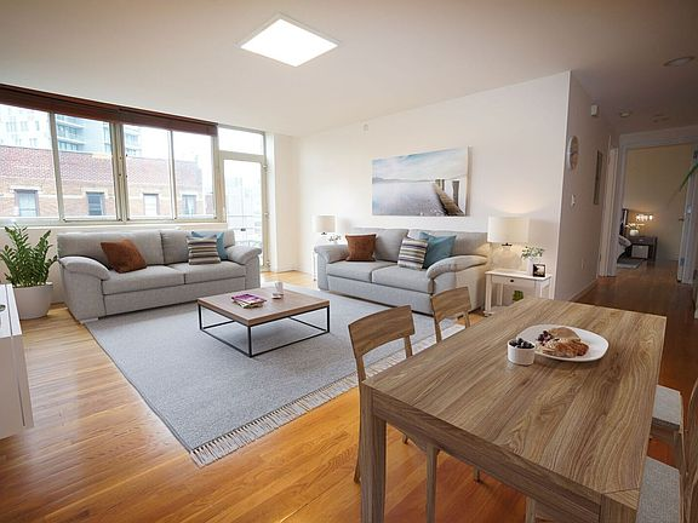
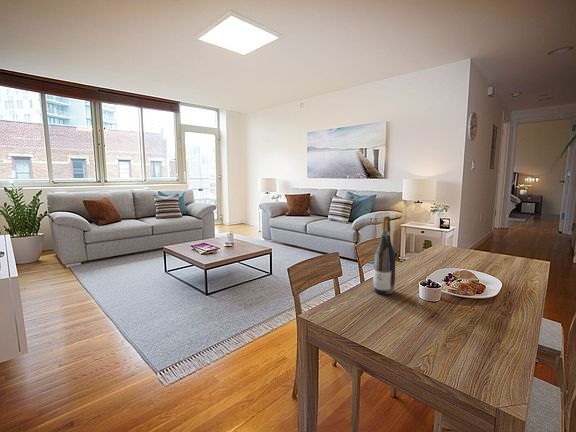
+ wine bottle (384, 254)
